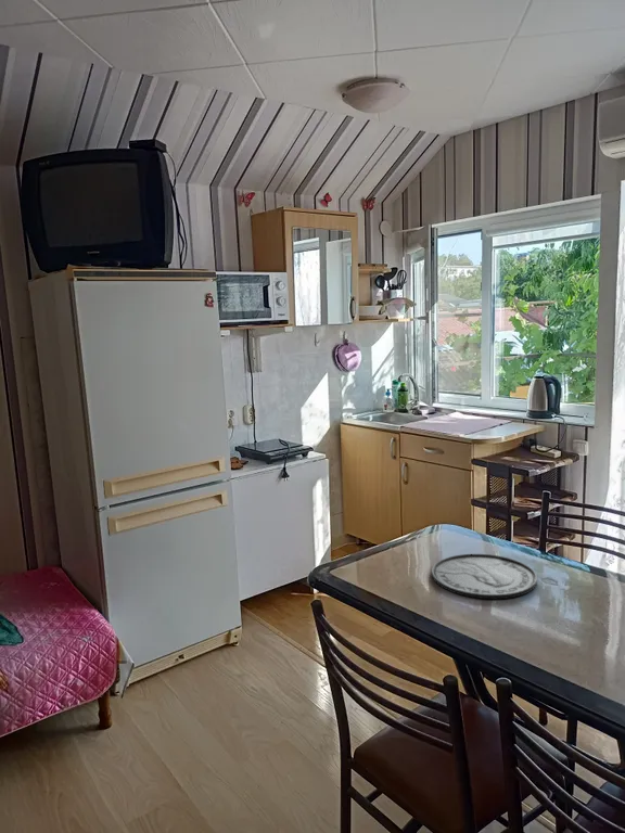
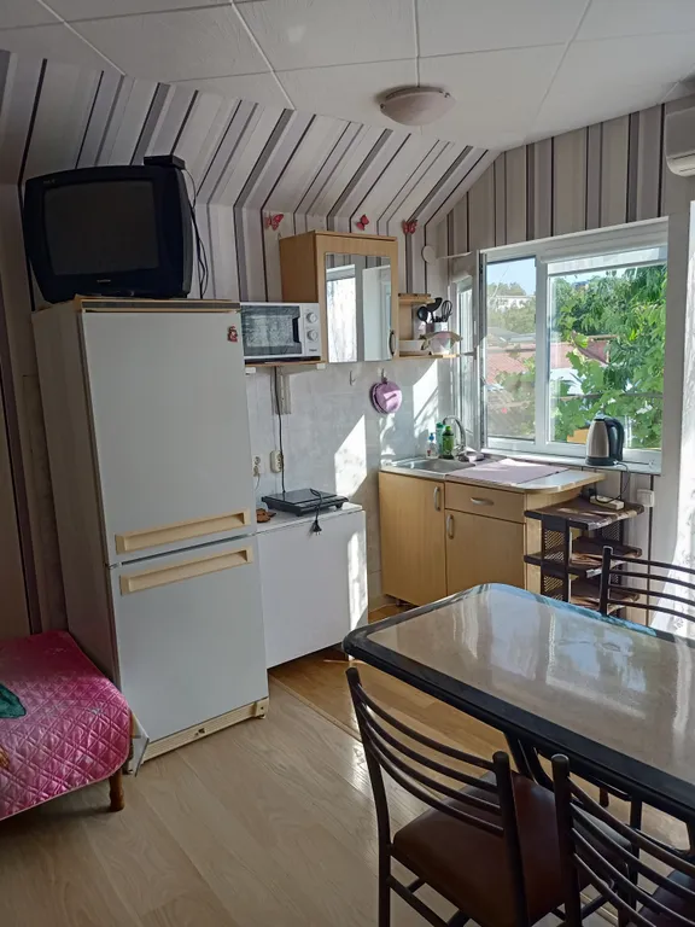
- plate (483, 574)
